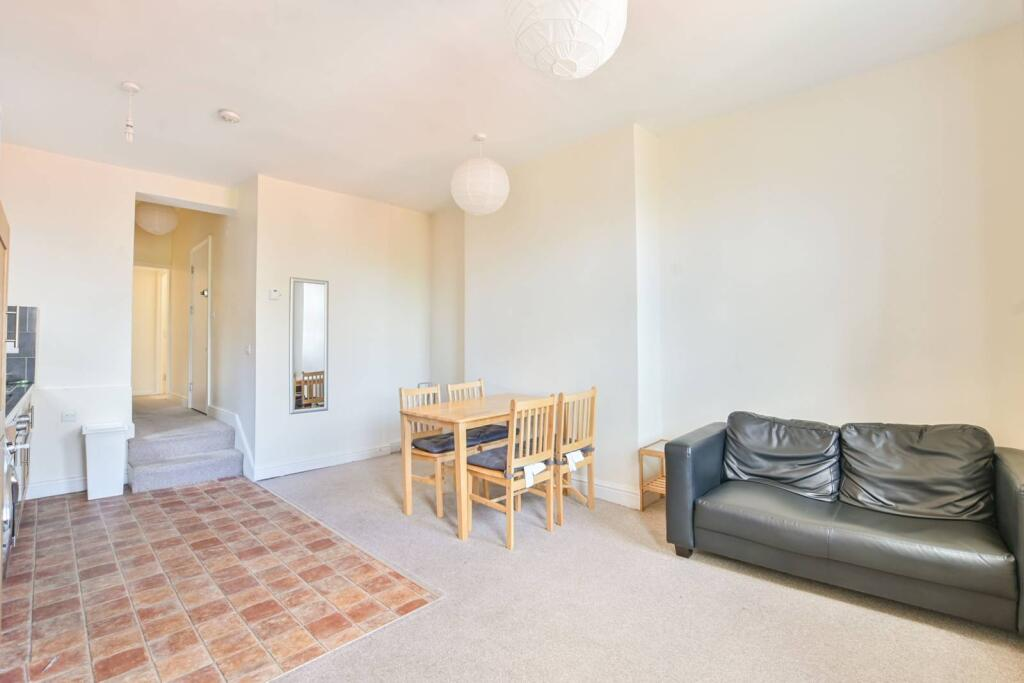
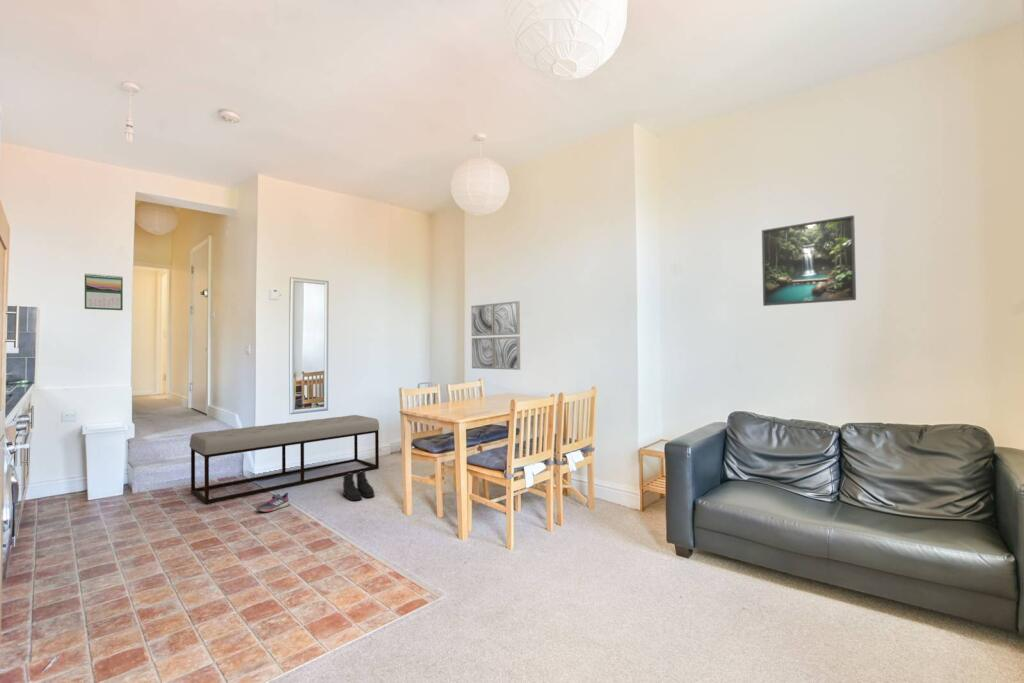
+ calendar (104, 291)
+ shoe (273, 502)
+ boots (358, 484)
+ wall art (494, 337)
+ bench (292, 444)
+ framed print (806, 263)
